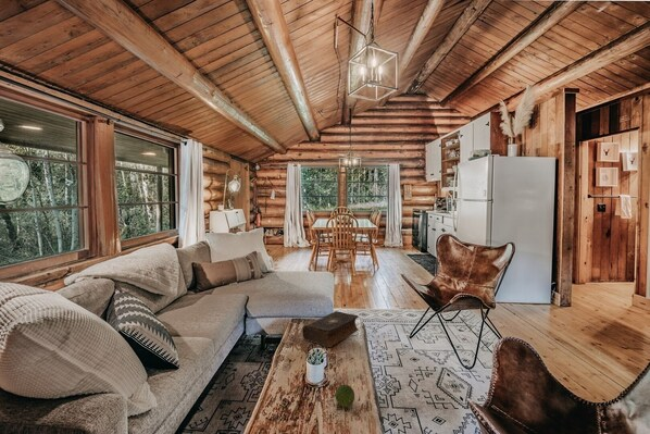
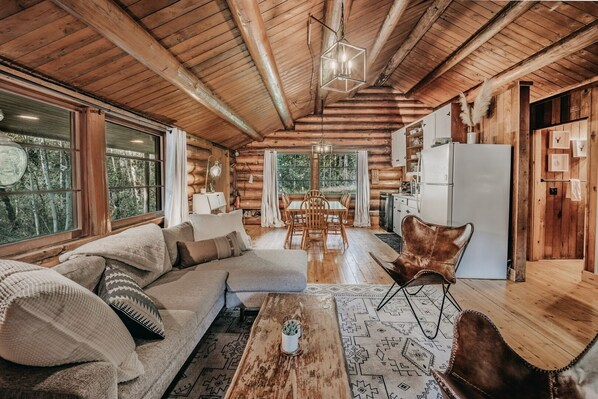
- fruit (345, 395)
- book (332, 326)
